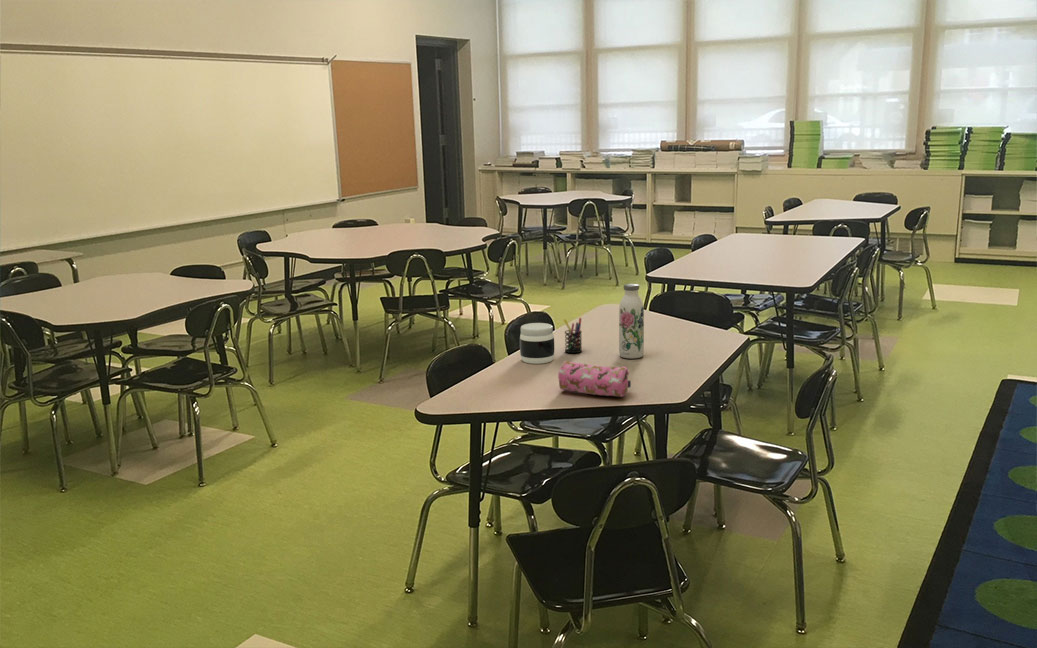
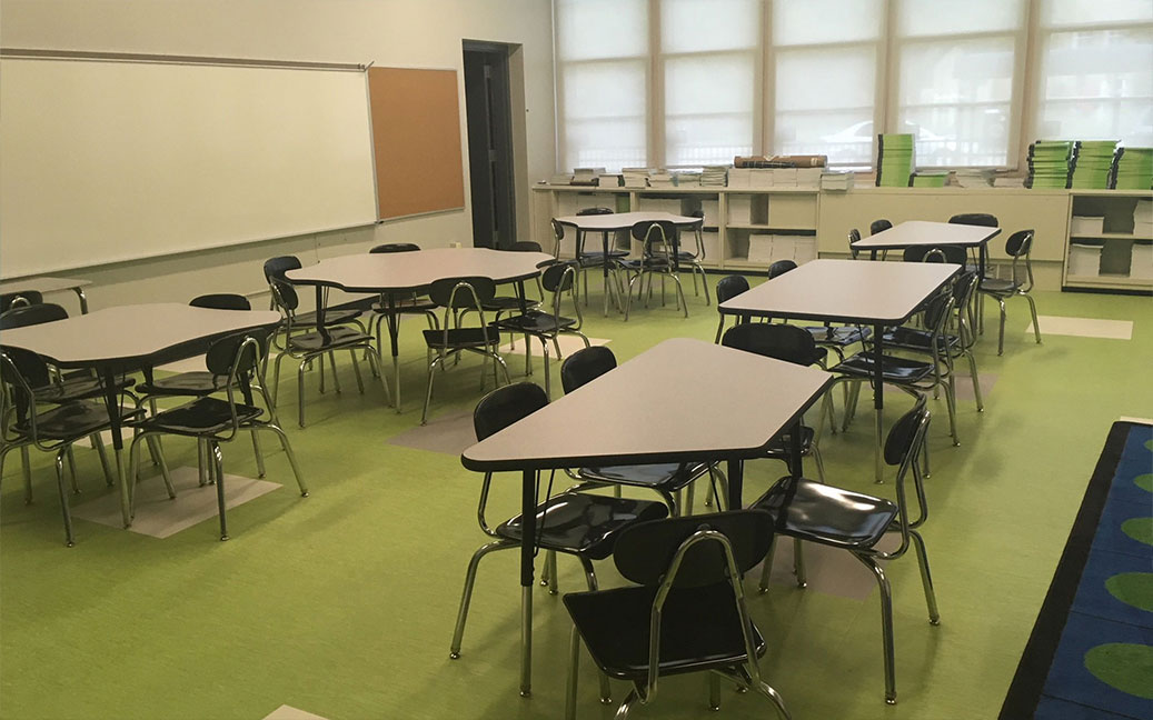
- pen holder (575, 333)
- water bottle (631, 320)
- jar (537, 343)
- pencil case (593, 378)
